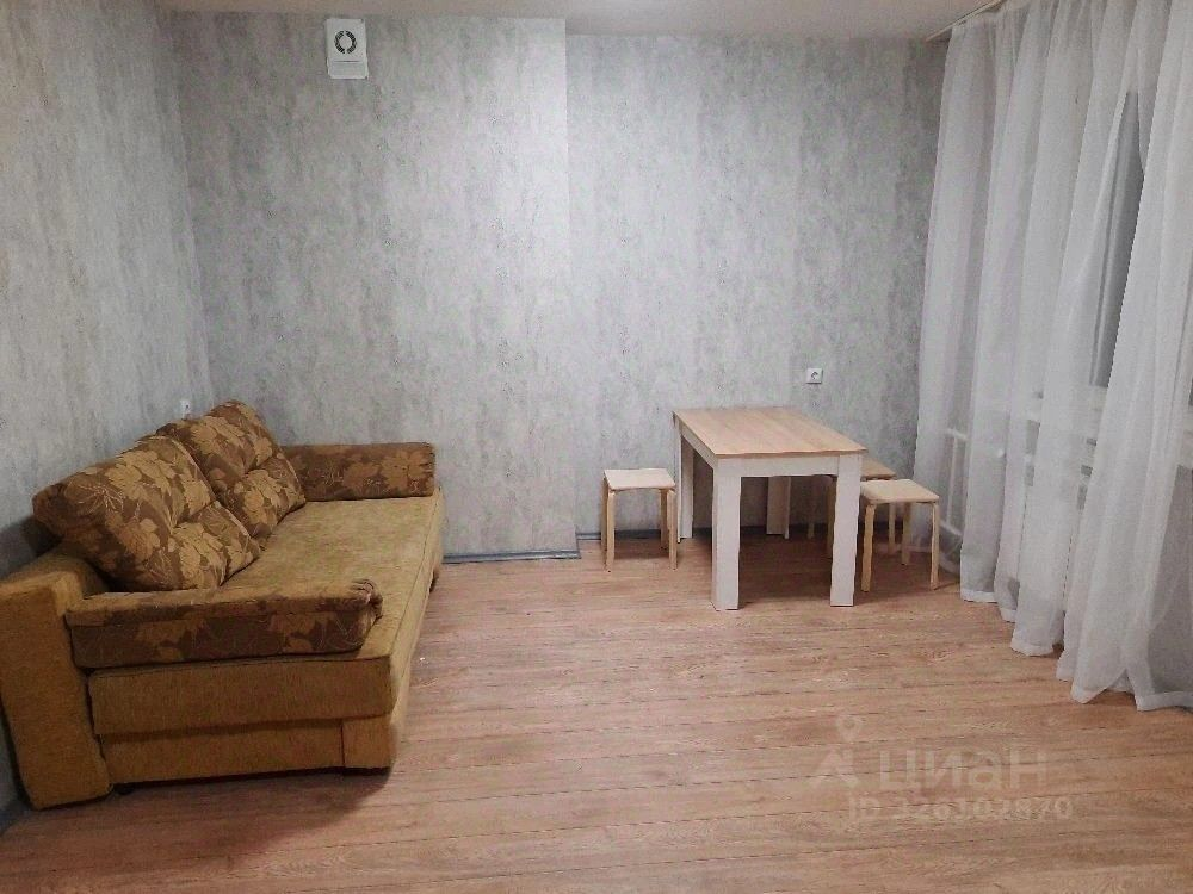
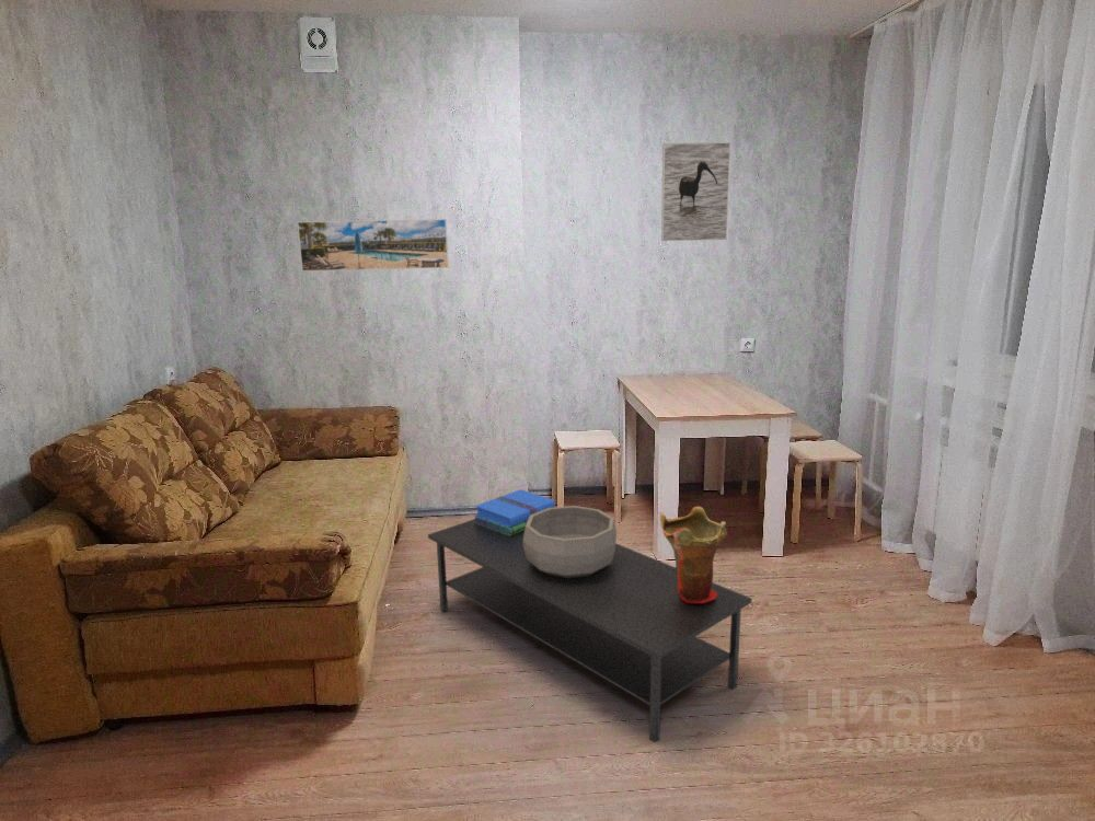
+ coffee table (574, 604)
+ vase (691, 555)
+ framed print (695, 192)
+ books (516, 510)
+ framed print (373, 244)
+ decorative bowl (569, 542)
